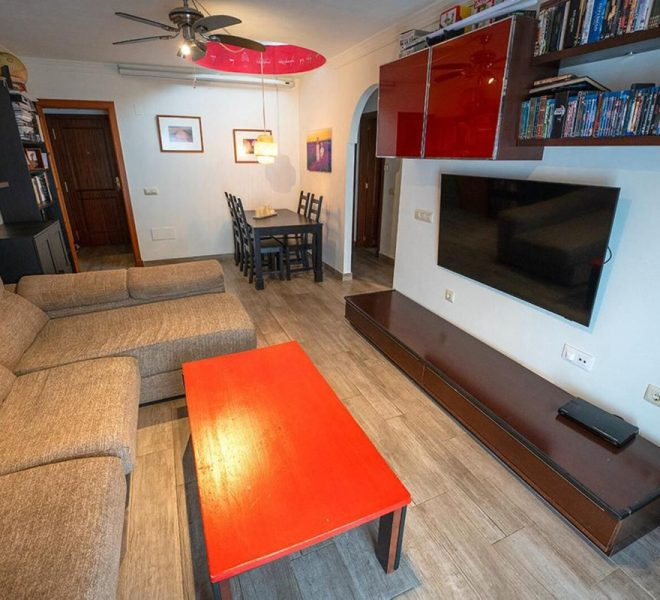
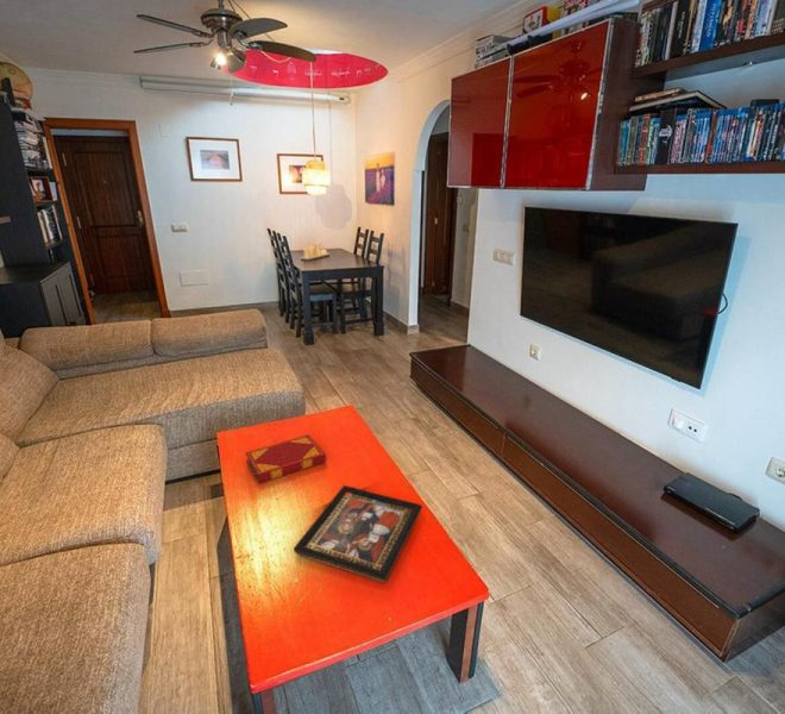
+ hardback book (285, 457)
+ decorative tray (362, 527)
